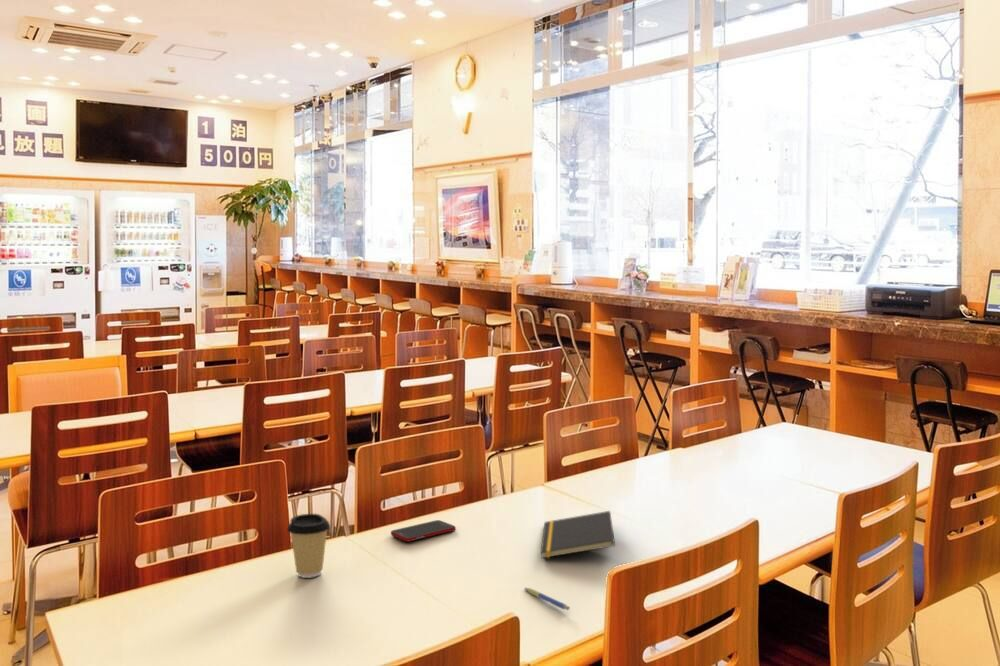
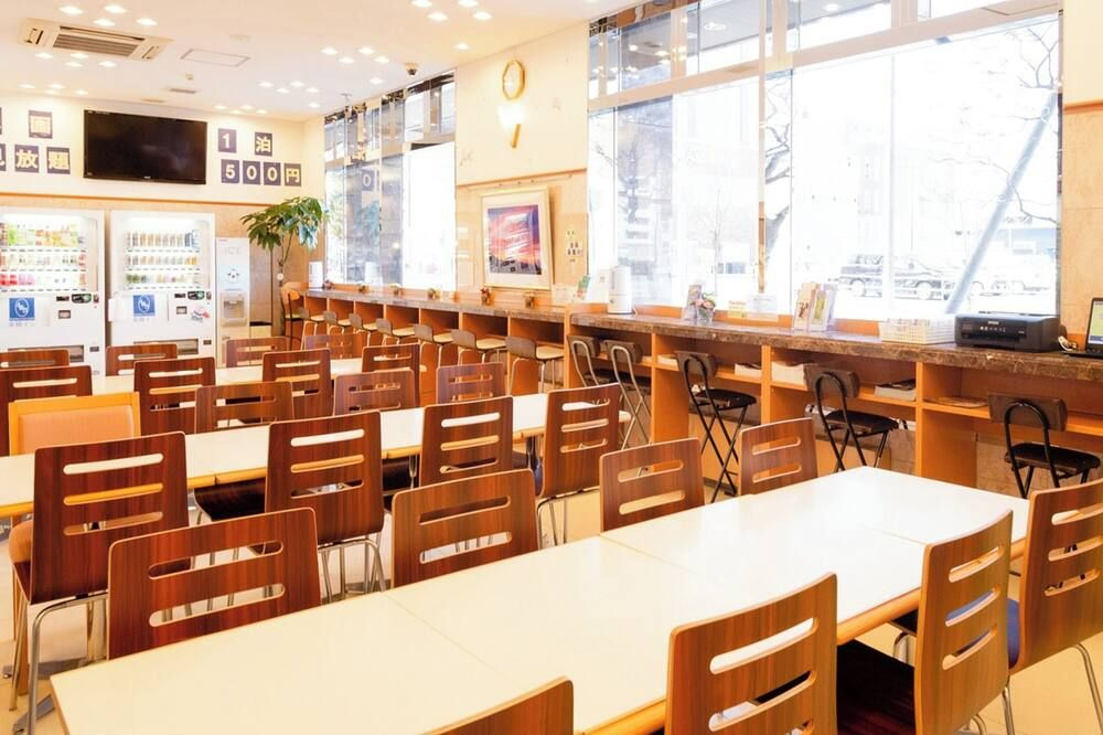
- notepad (577, 533)
- pen (545, 597)
- cell phone (423, 530)
- coffee cup (309, 546)
